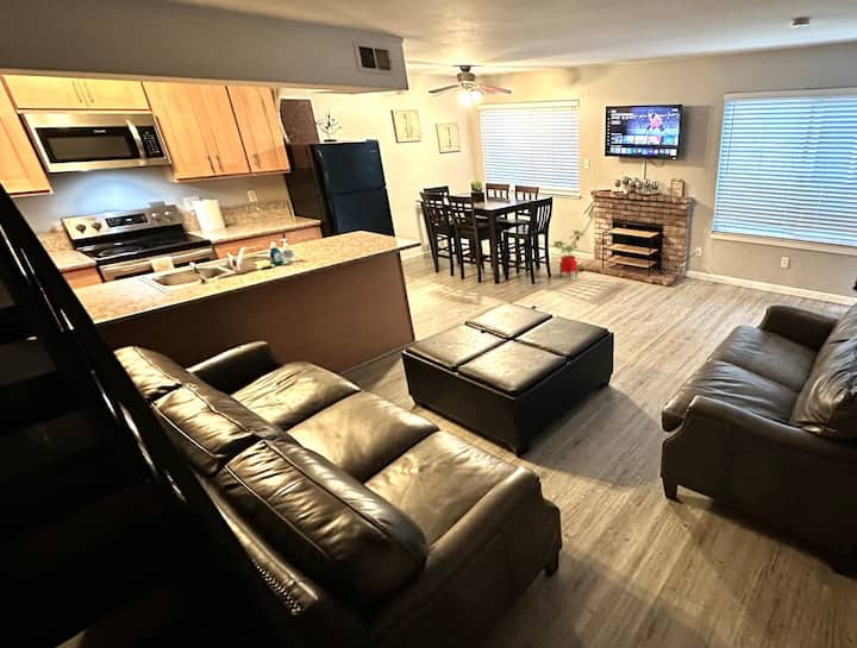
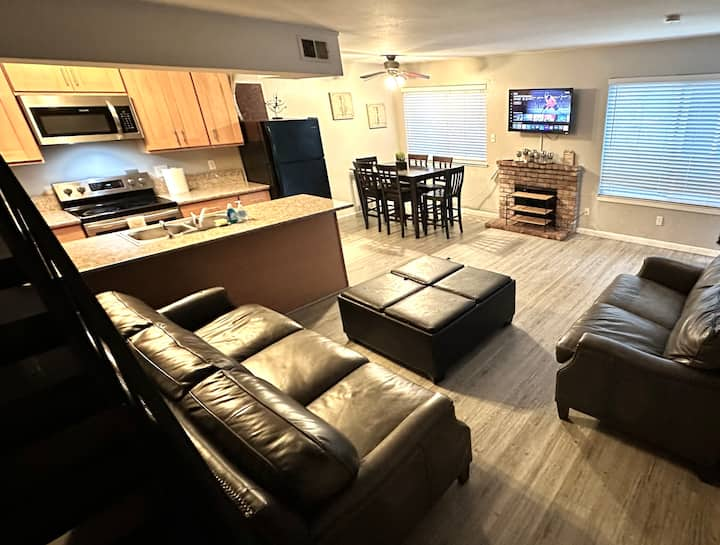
- house plant (570, 253)
